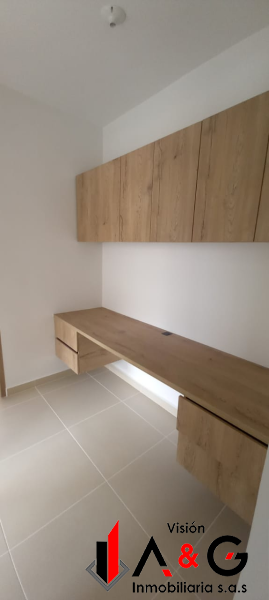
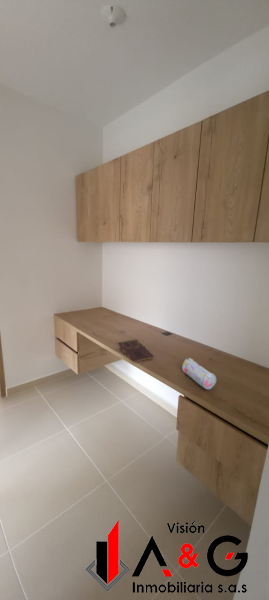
+ book (134, 350)
+ pencil case (198, 372)
